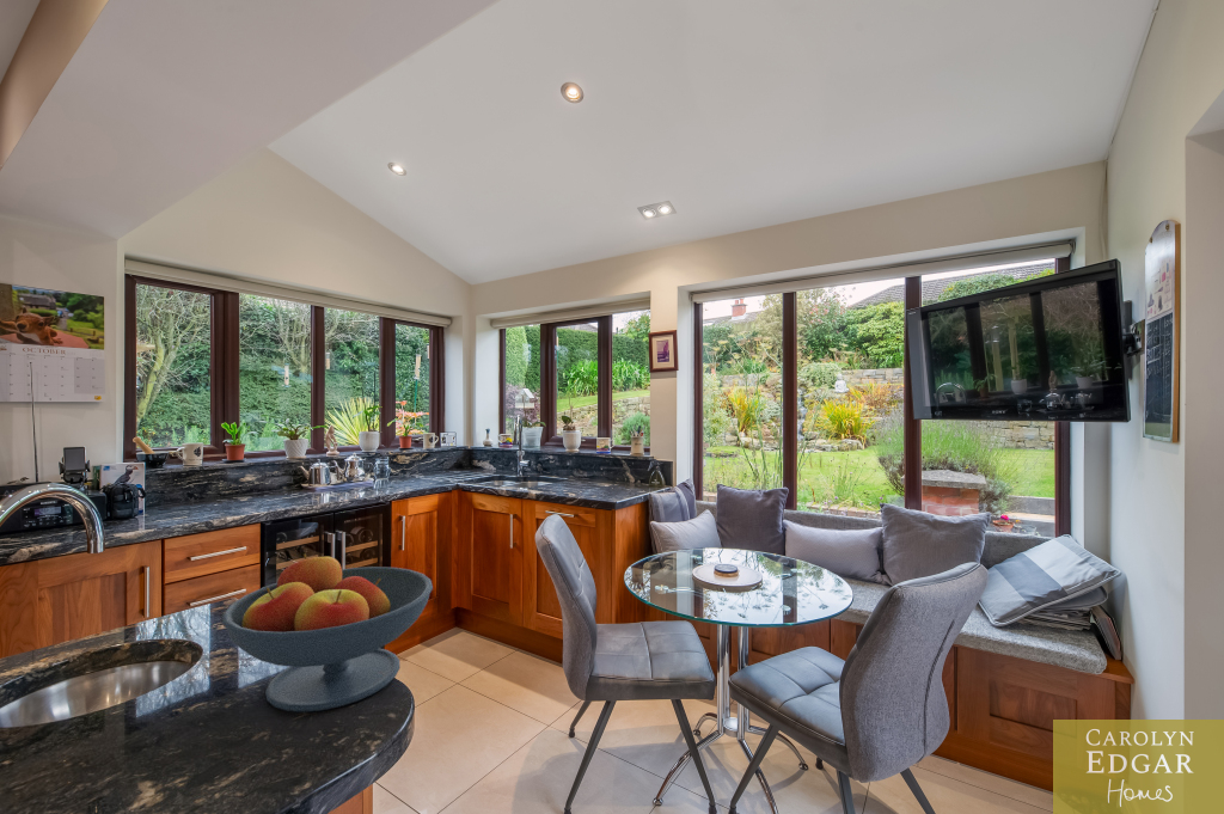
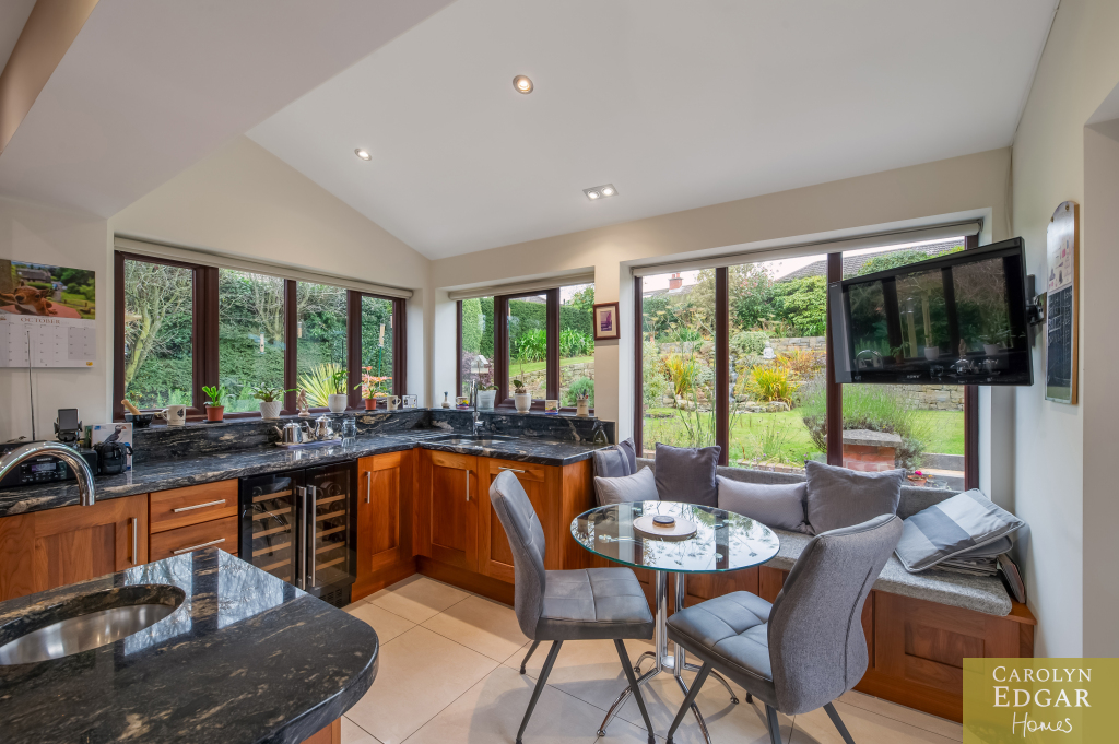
- fruit bowl (336, 622)
